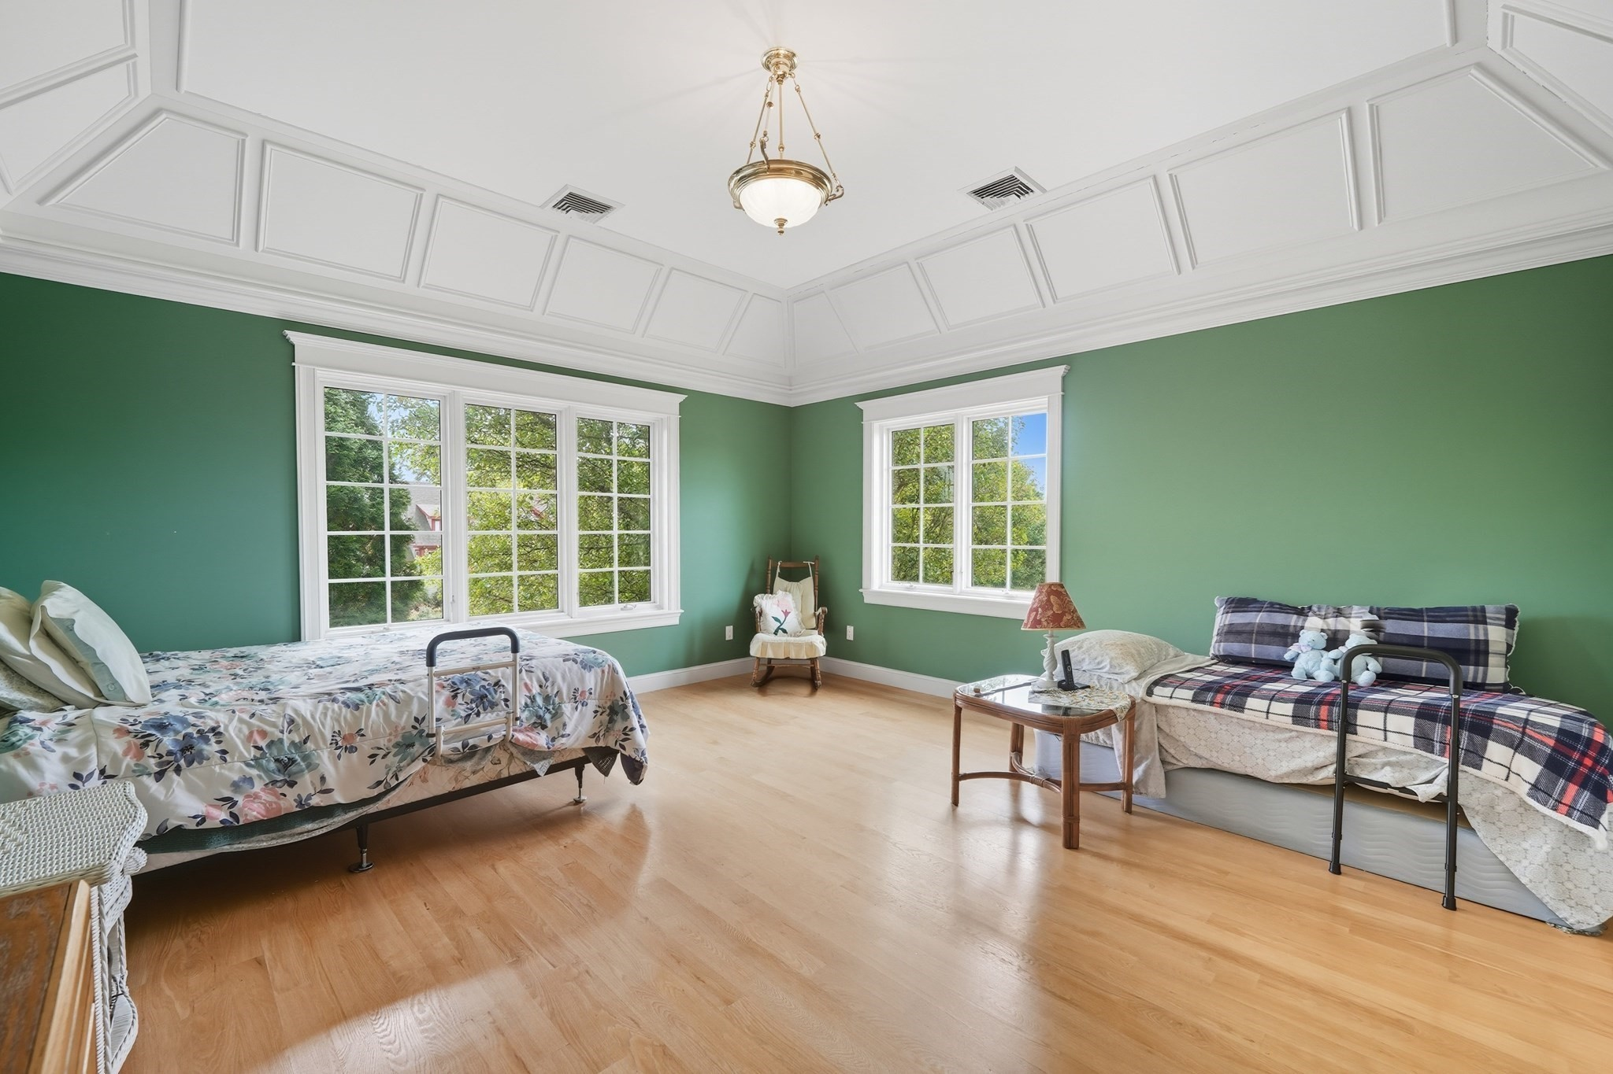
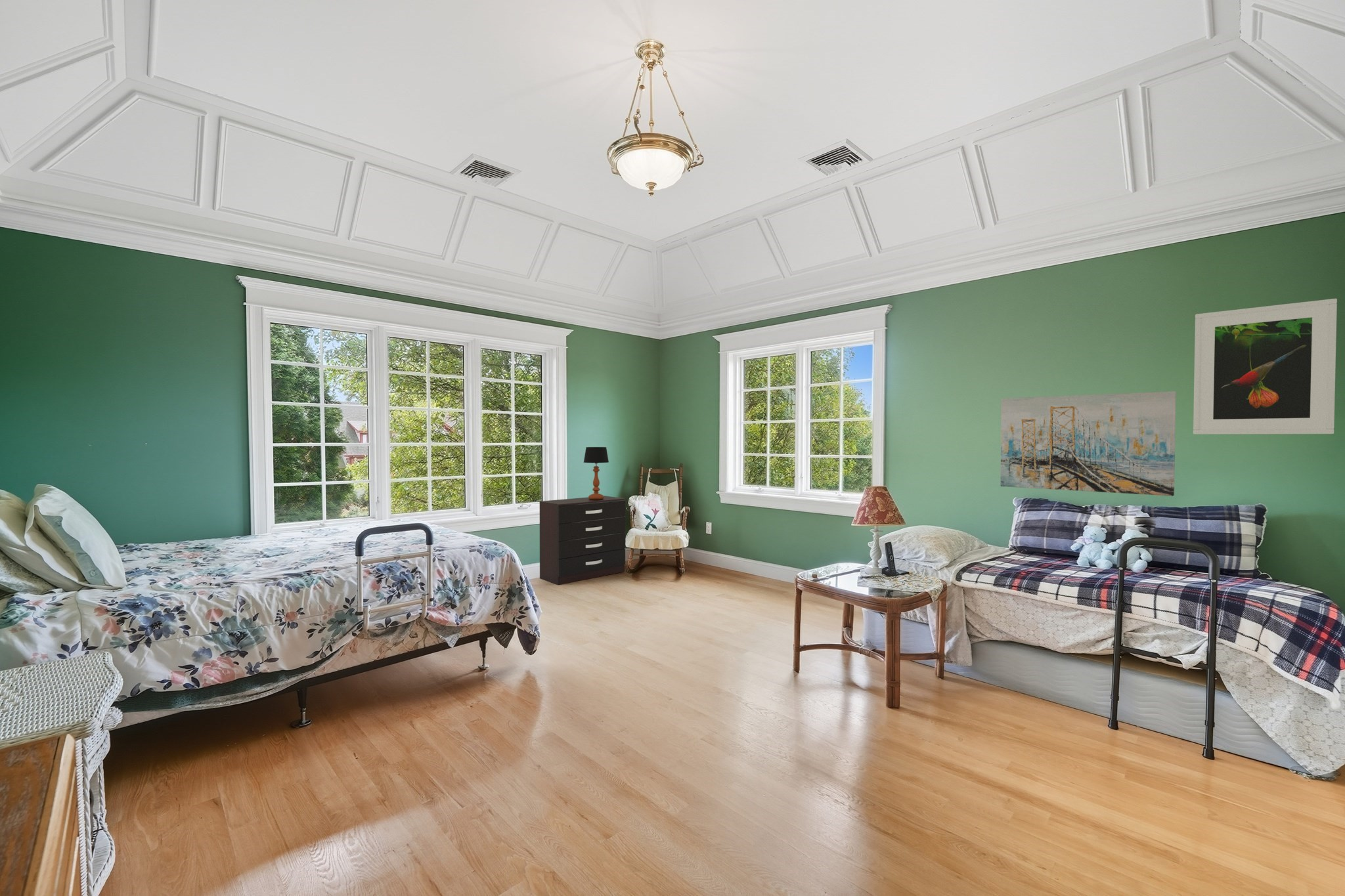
+ dresser (584, 538)
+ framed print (1260, 370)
+ wall art (1080, 443)
+ table lamp (596, 473)
